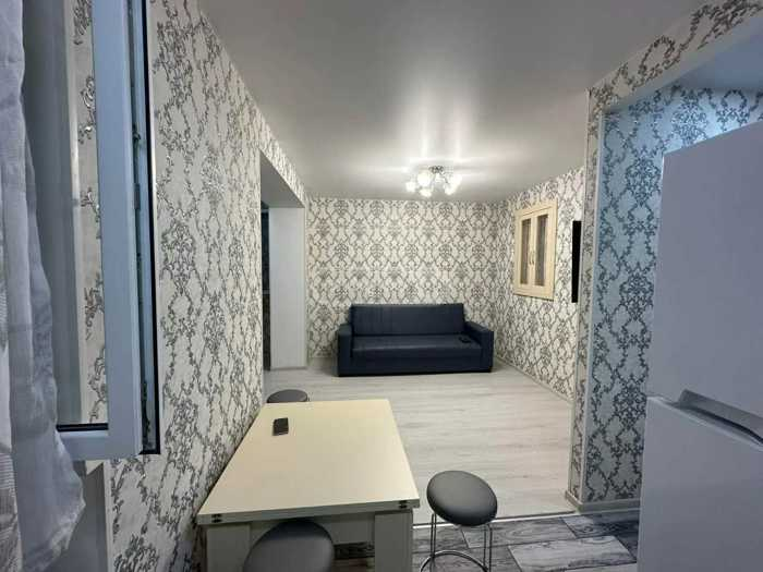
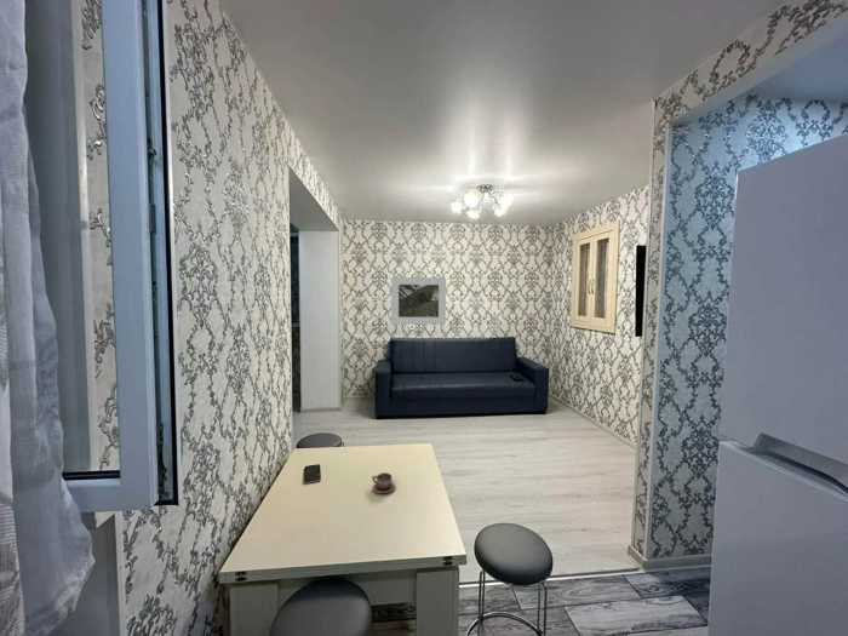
+ cup (383, 482)
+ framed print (418, 300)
